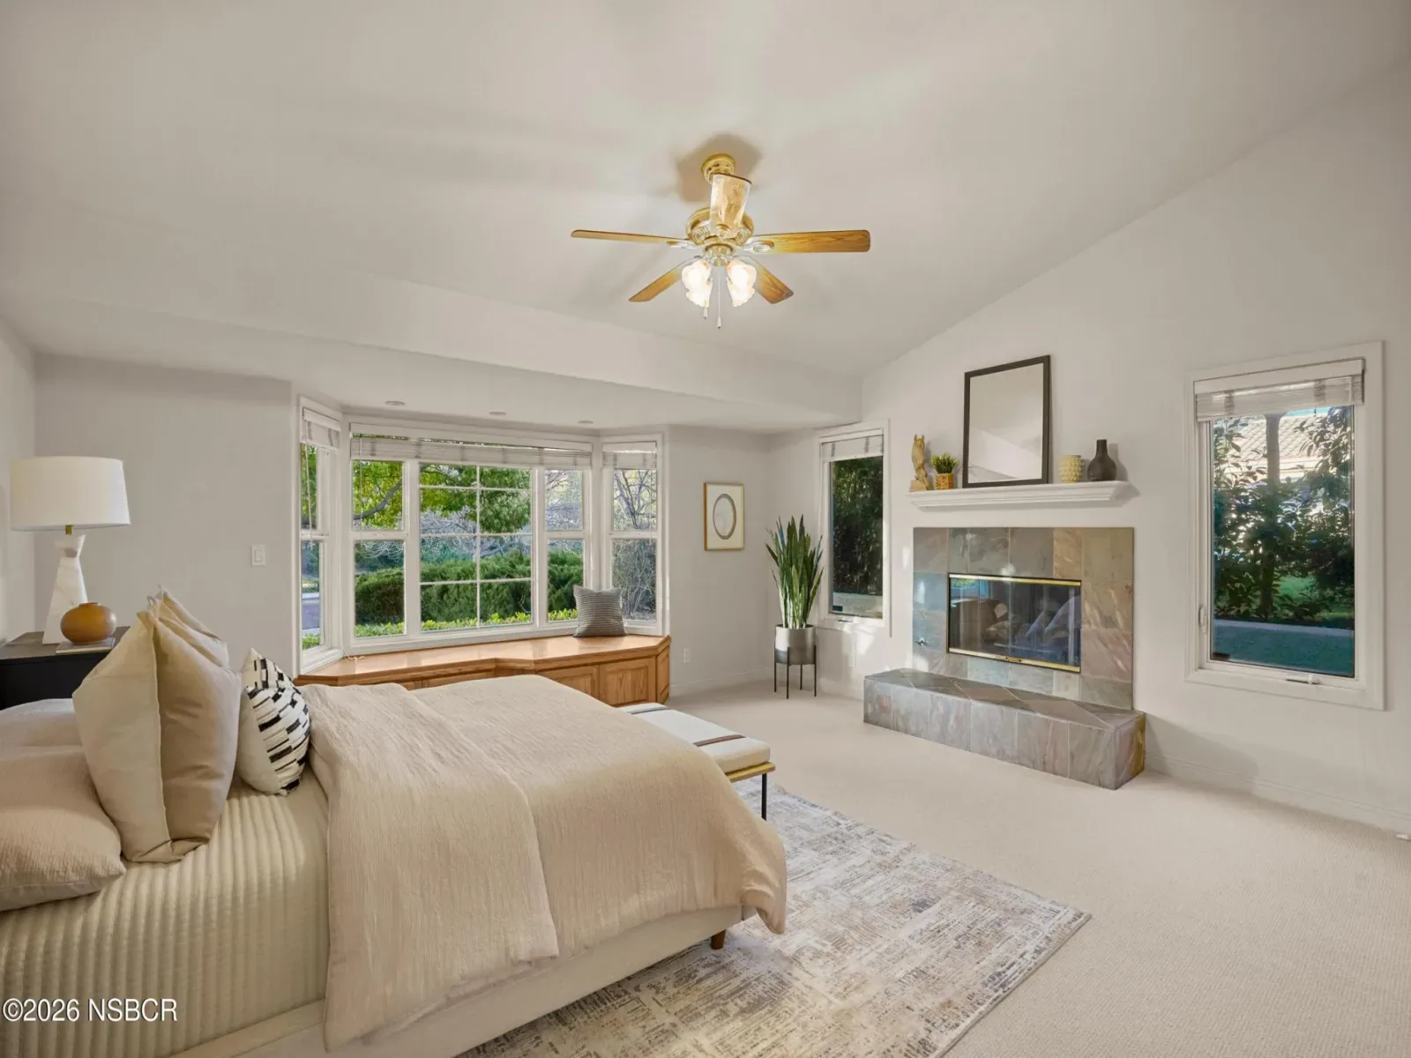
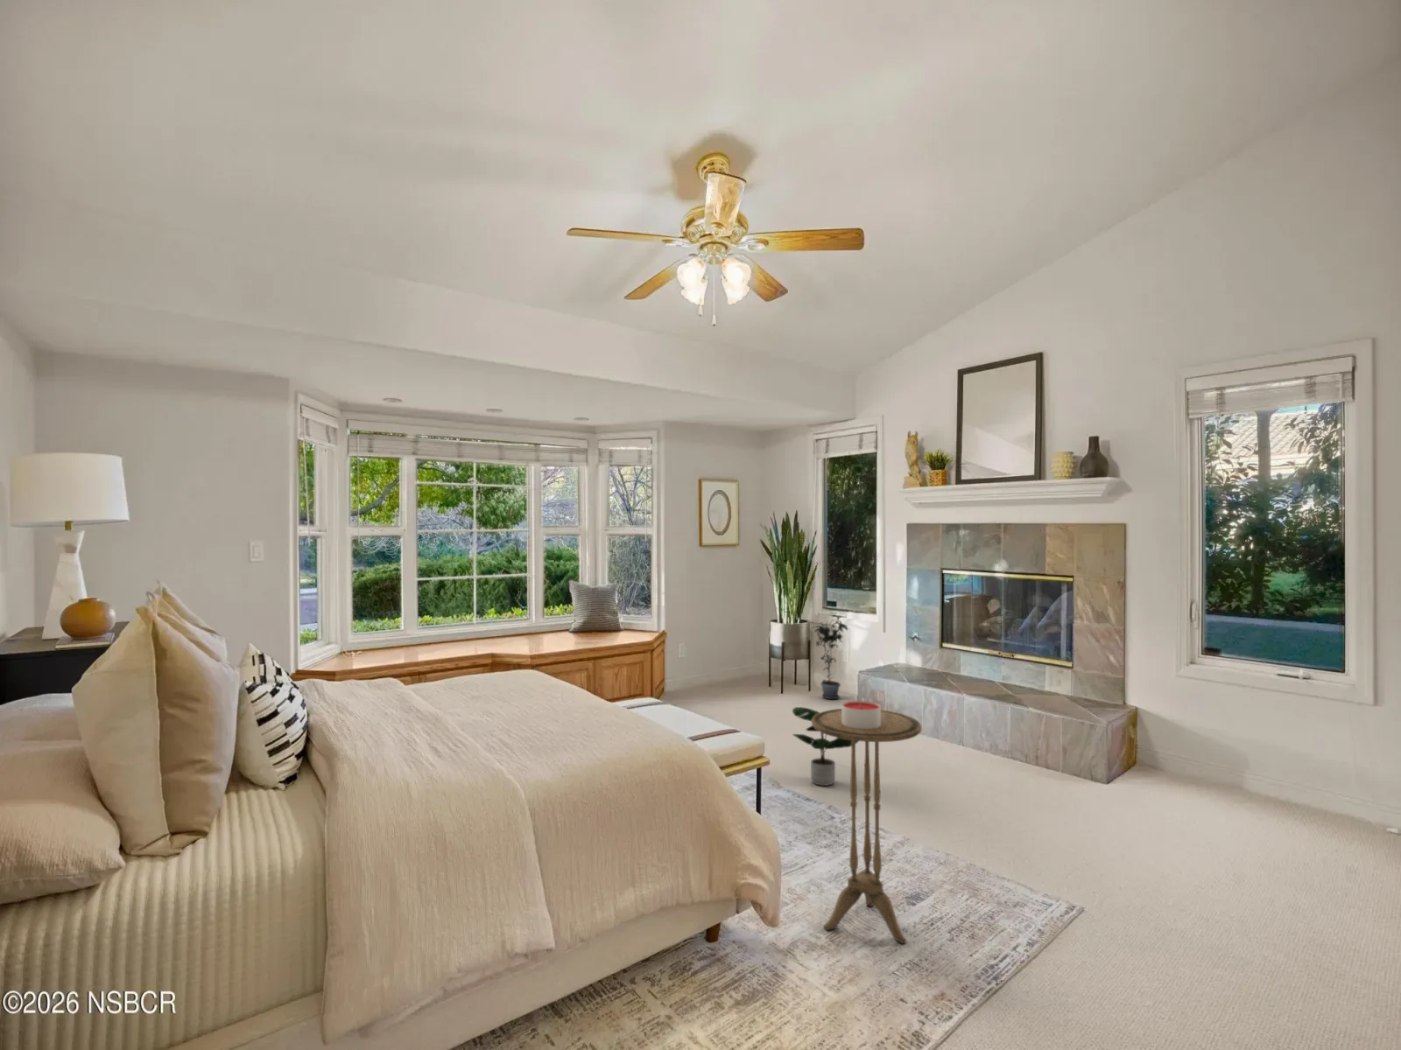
+ potted plant (824, 746)
+ side table (866, 822)
+ candle (860, 714)
+ potted plant (830, 656)
